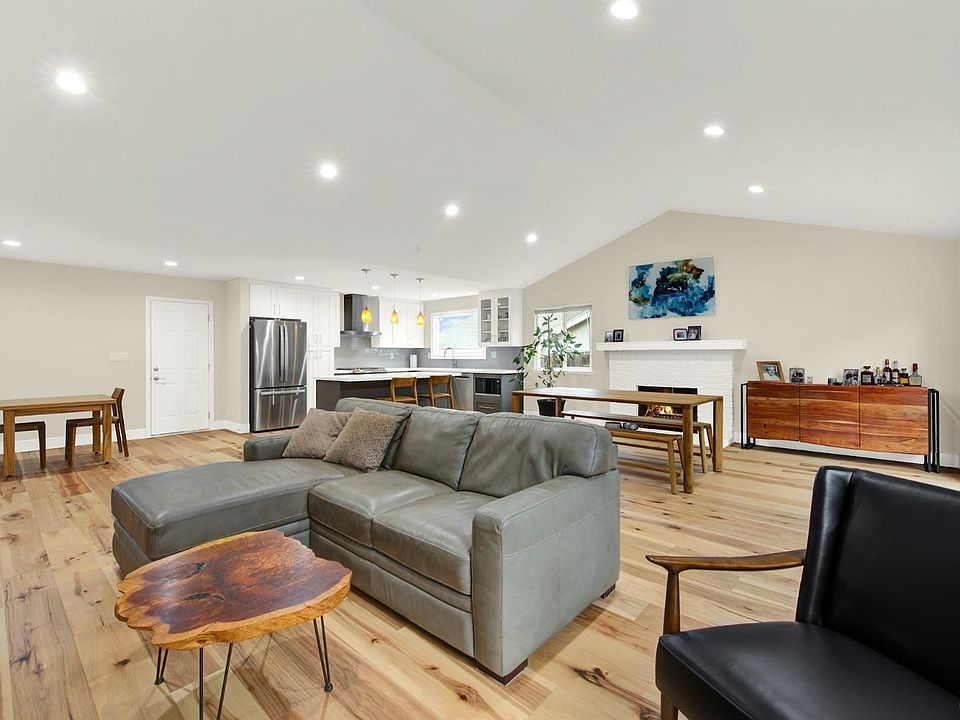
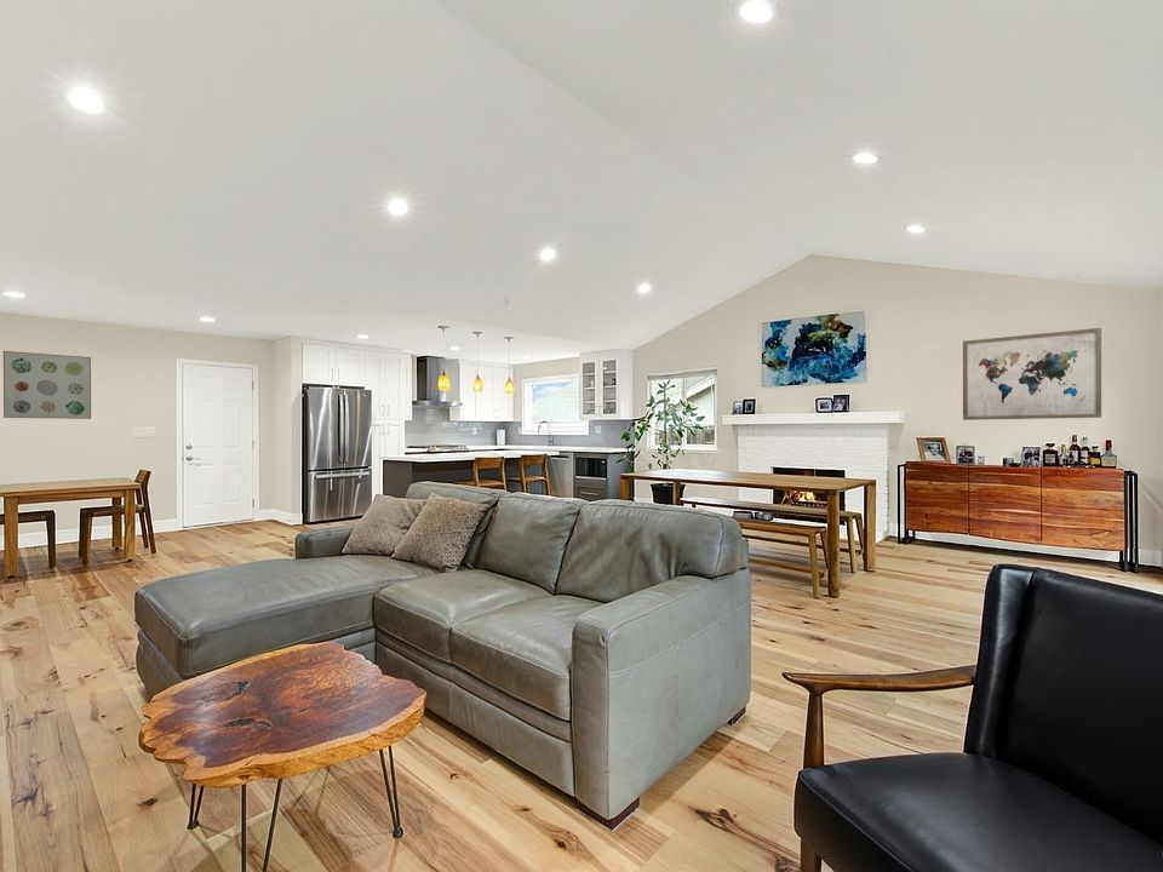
+ wall art (1027, 377)
+ wall art (48, 385)
